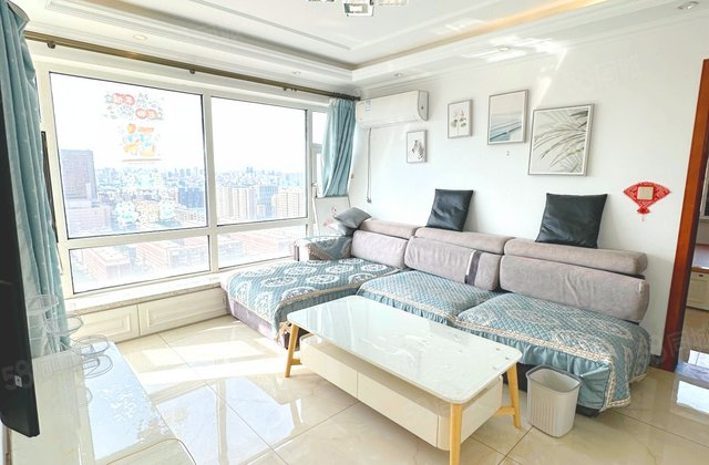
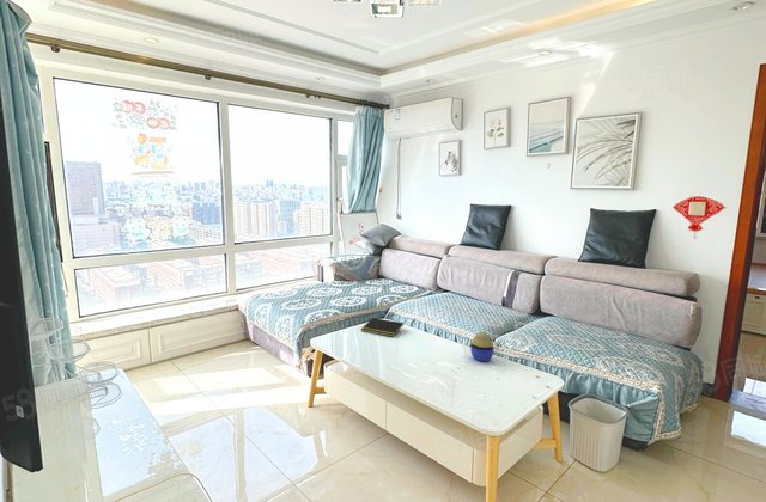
+ decorative egg (481, 345)
+ notepad (382, 326)
